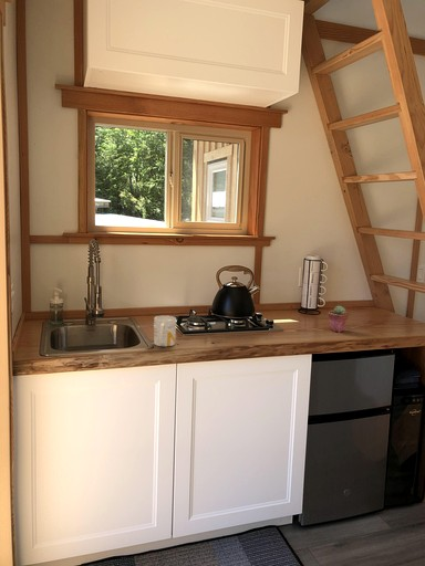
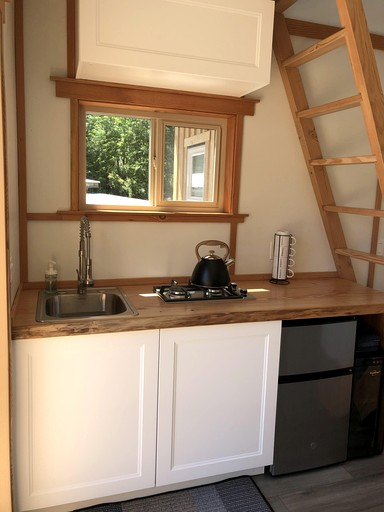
- potted succulent (338, 317)
- mug (165, 332)
